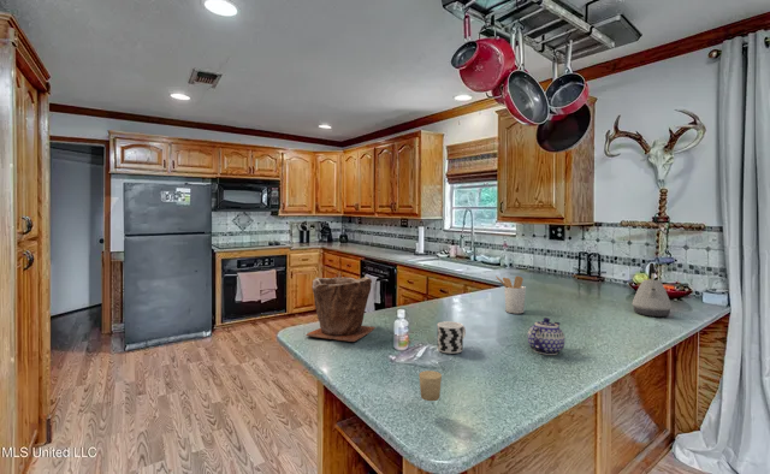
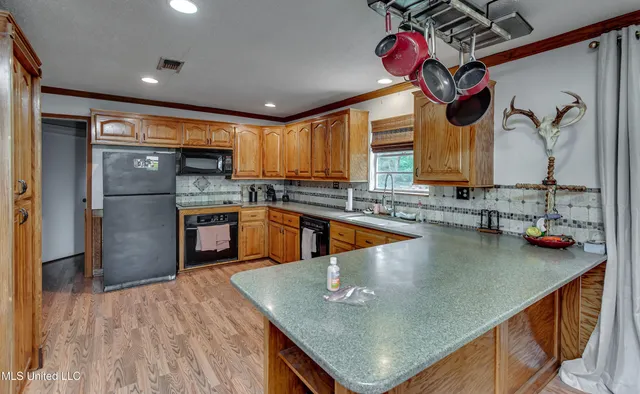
- kettle (651, 288)
- utensil holder (509, 292)
- candle (430, 395)
- plant pot (342, 304)
- cup (452, 336)
- teapot (545, 334)
